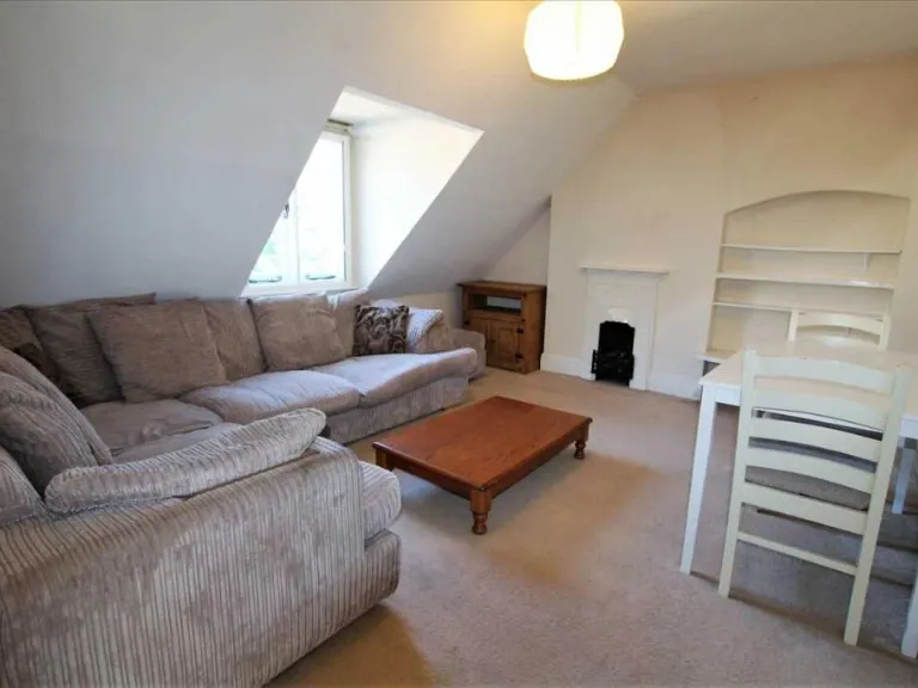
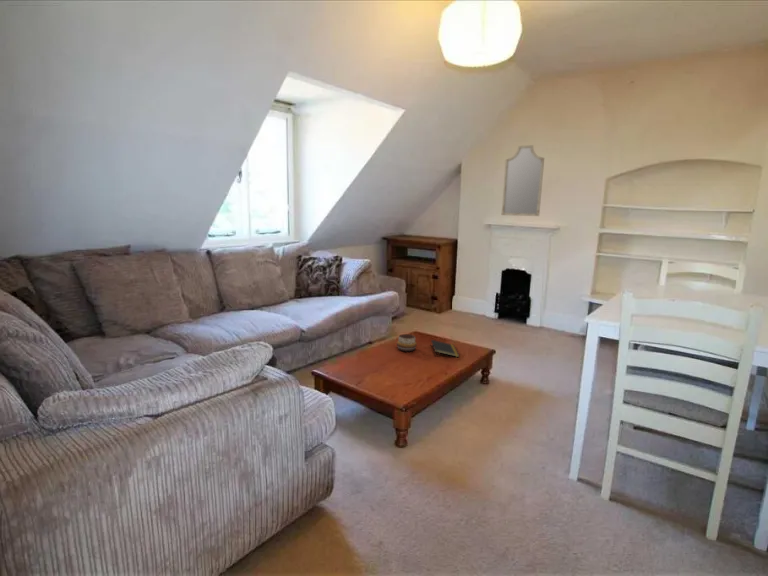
+ home mirror (522, 181)
+ decorative bowl (406, 342)
+ notepad (444, 348)
